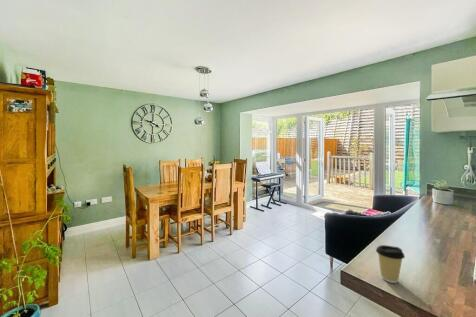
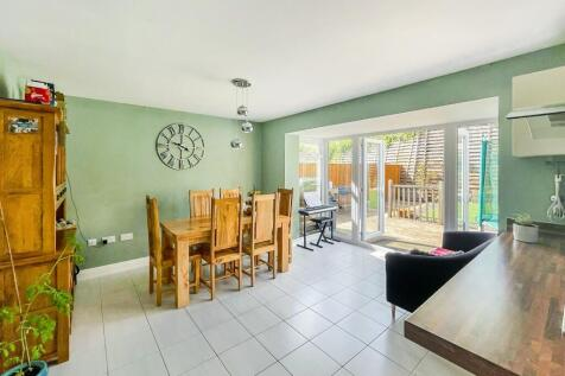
- coffee cup (389, 263)
